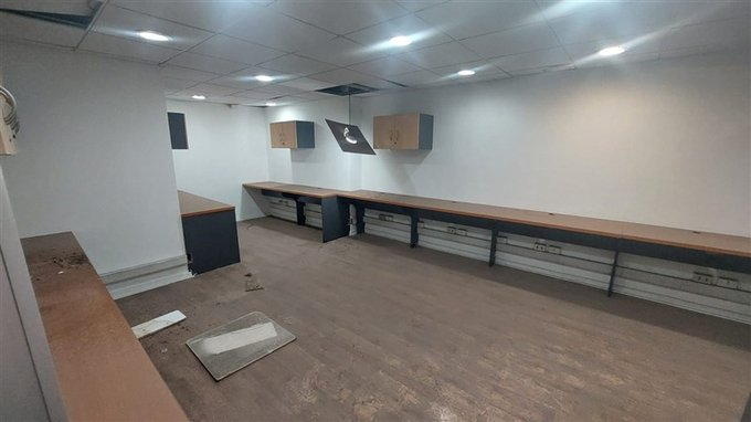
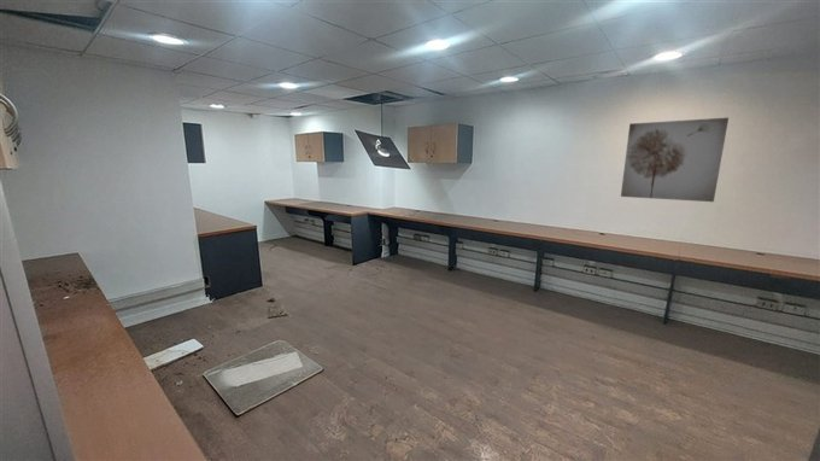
+ wall art (669, 161)
